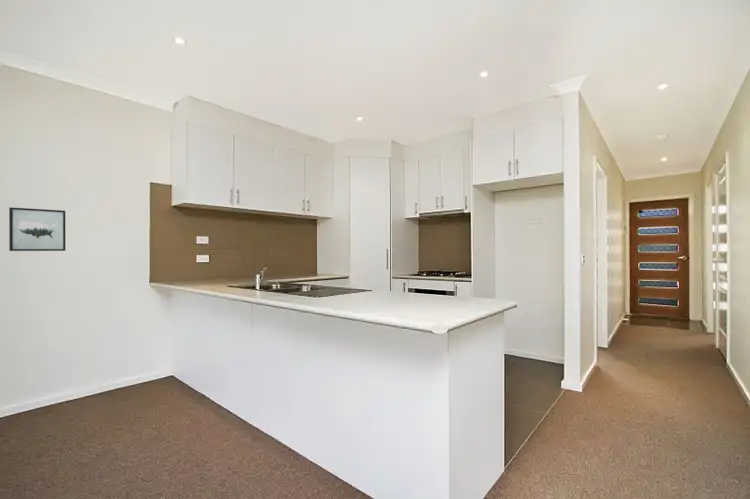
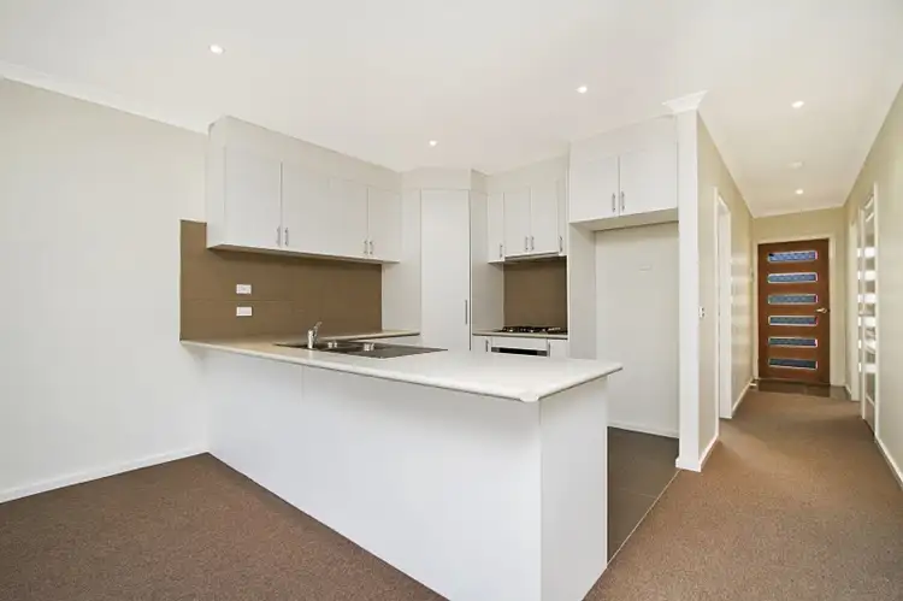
- wall art (38, 230)
